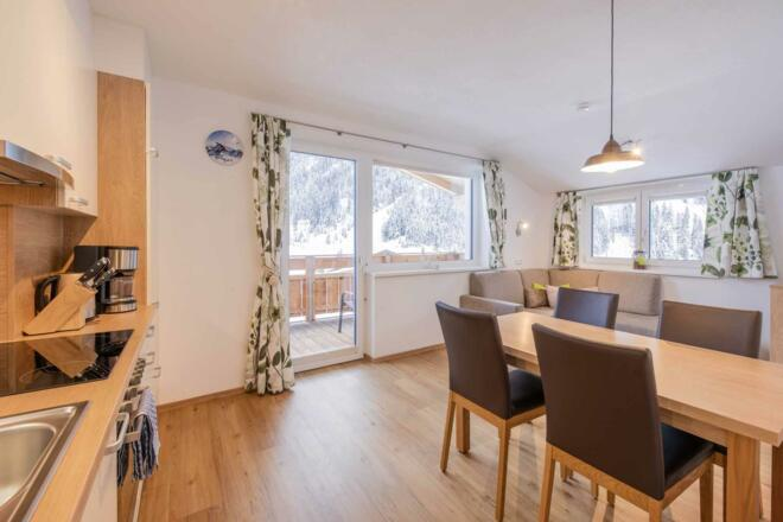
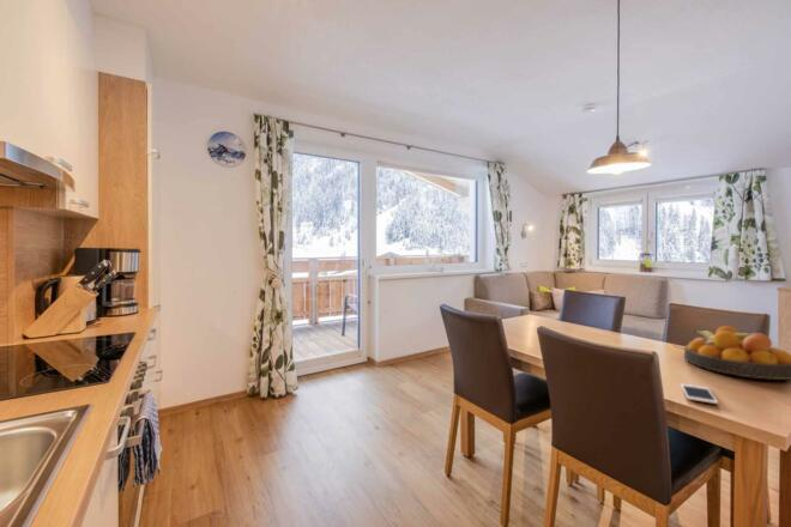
+ fruit bowl (737, 347)
+ cell phone (698, 393)
